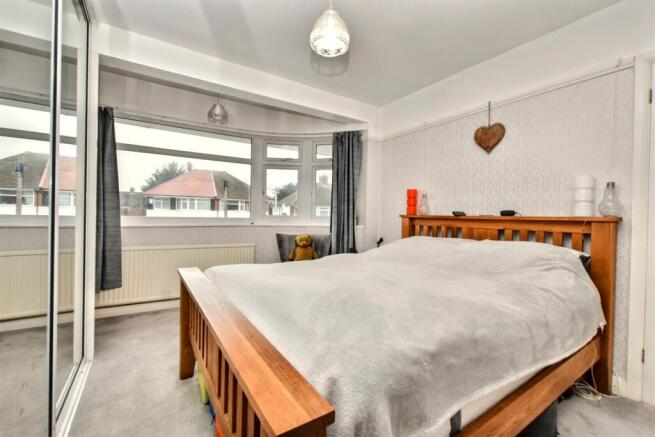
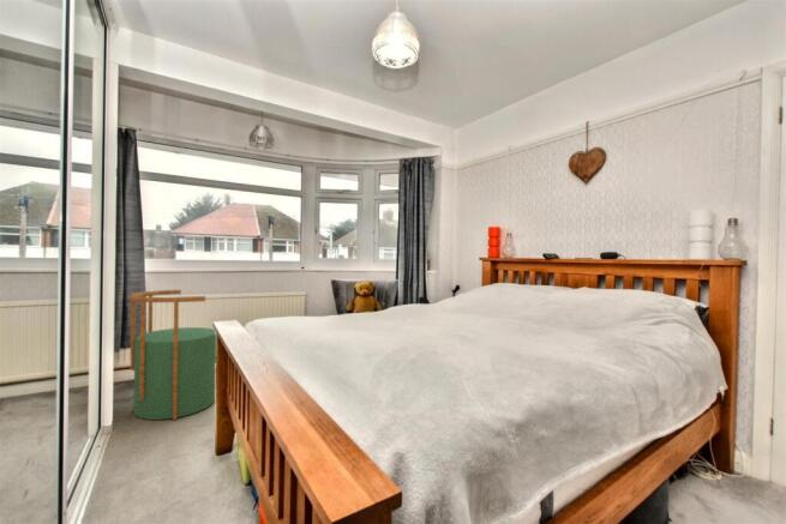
+ stool (175, 348)
